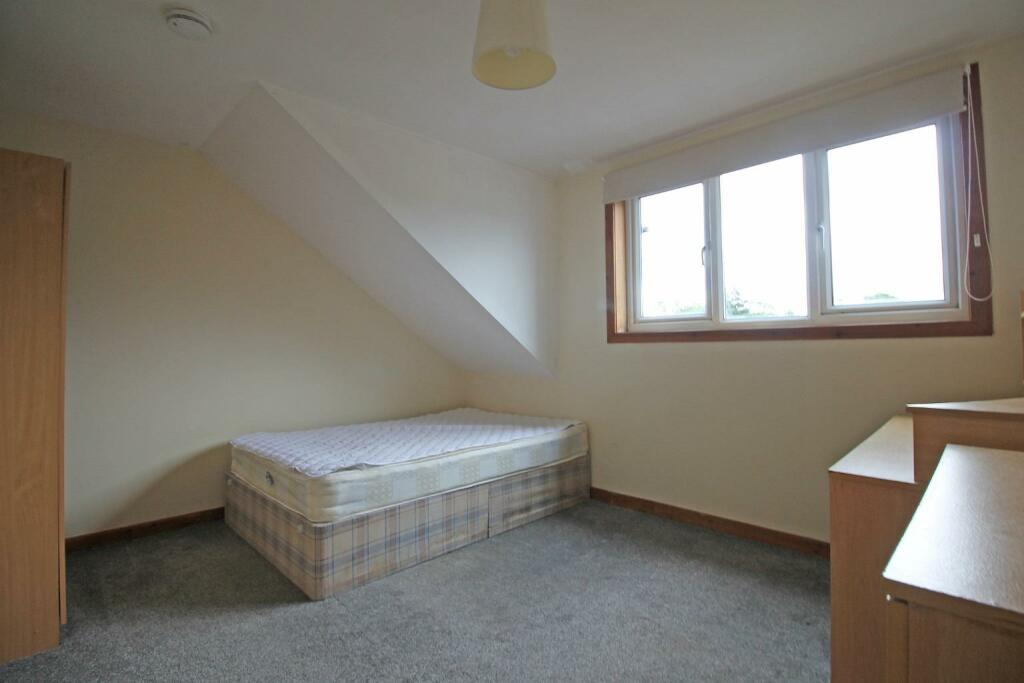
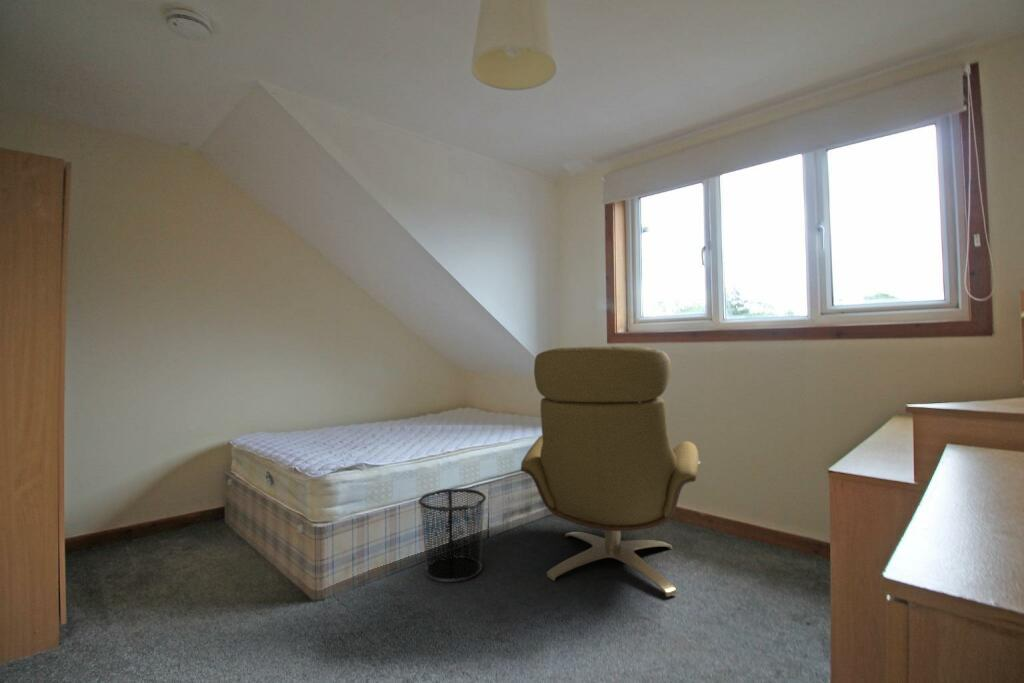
+ waste bin (453, 533)
+ chair (610, 455)
